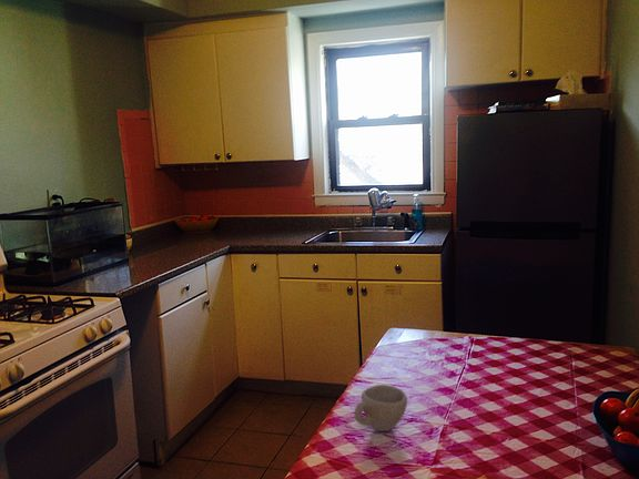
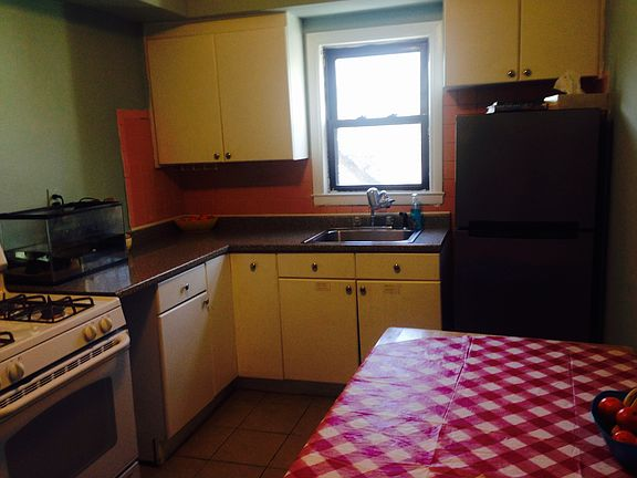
- cup (378, 412)
